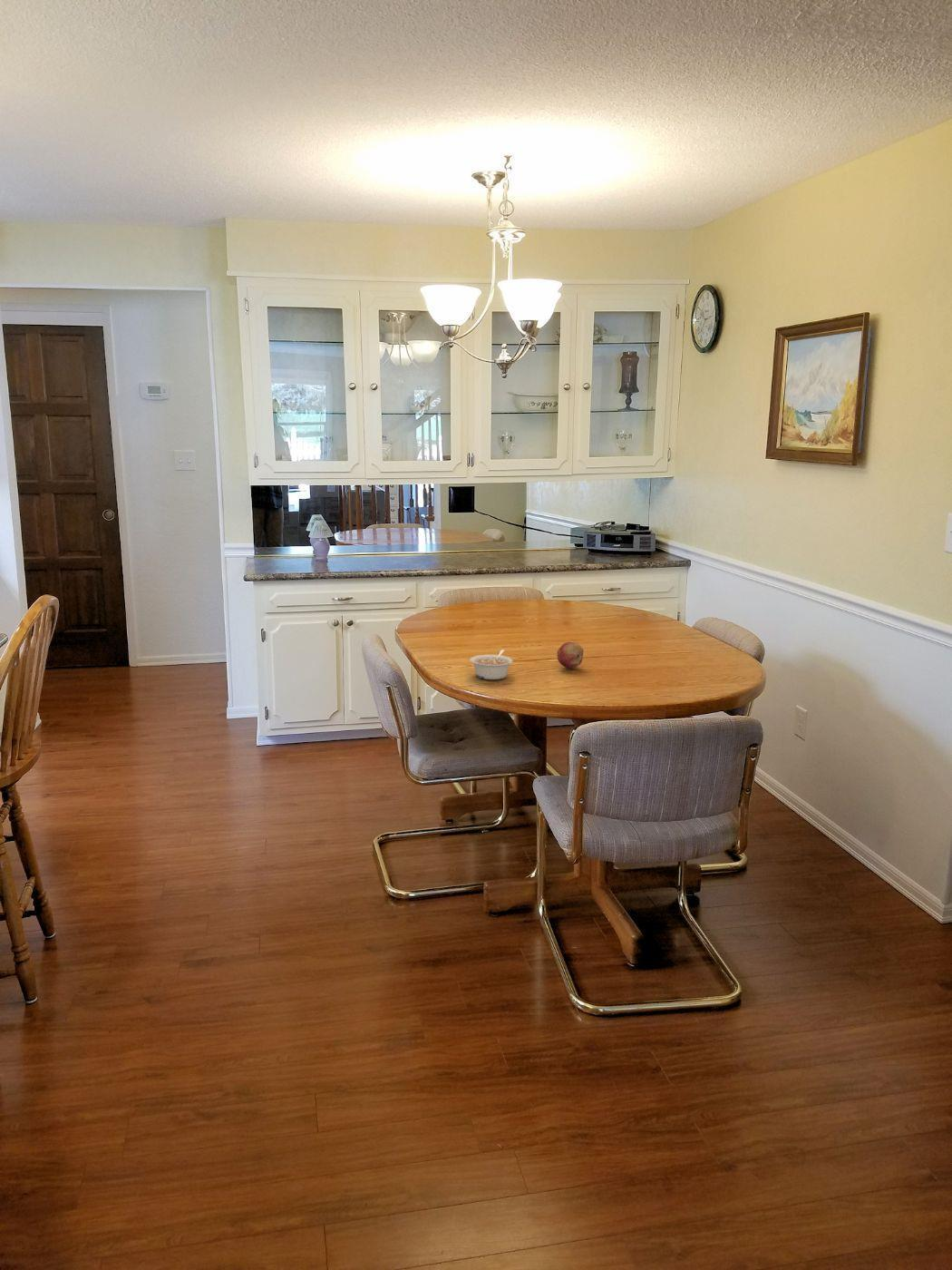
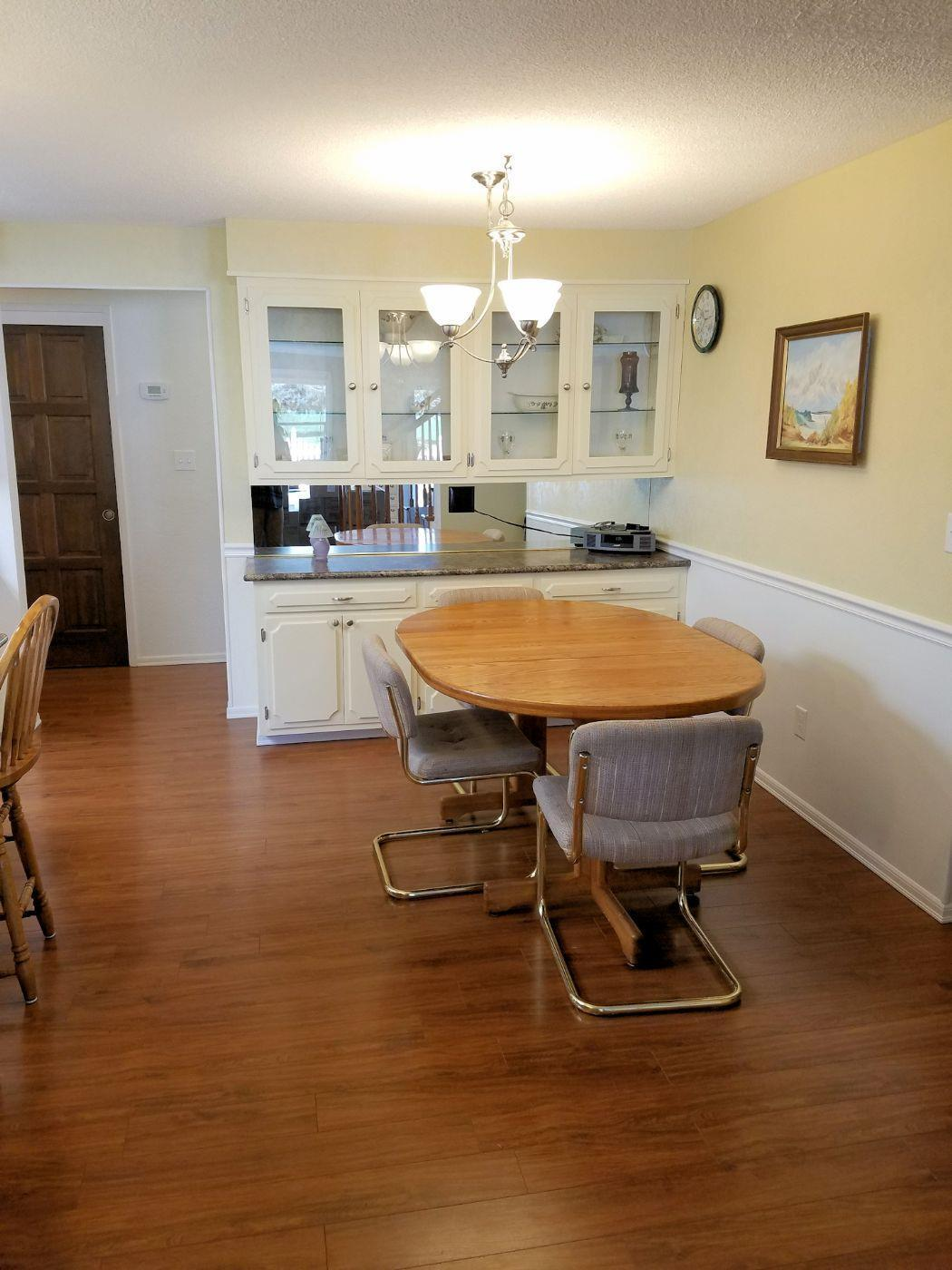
- legume (491, 665)
- fruit (569, 655)
